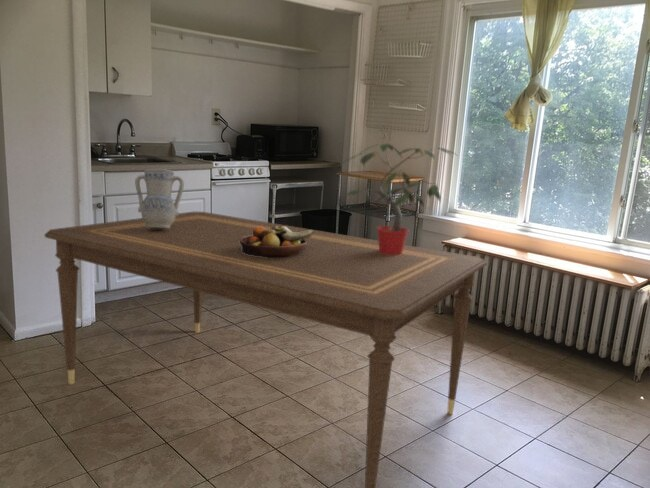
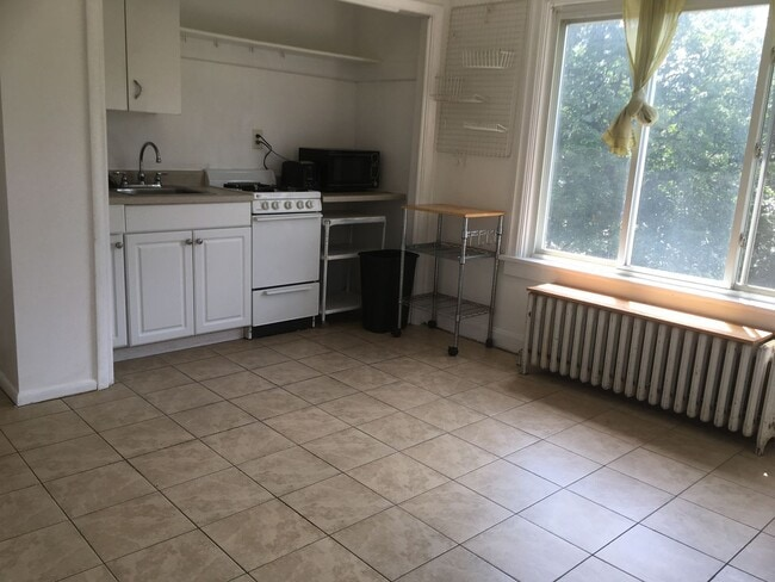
- fruit bowl (274, 237)
- potted plant (392, 197)
- dining table (265, 308)
- vase (159, 199)
